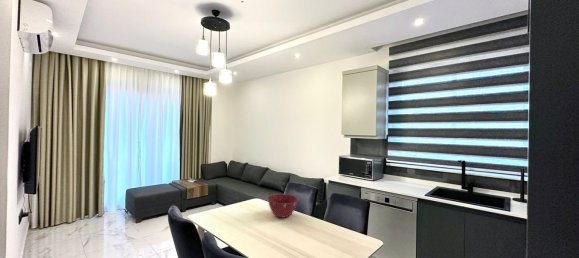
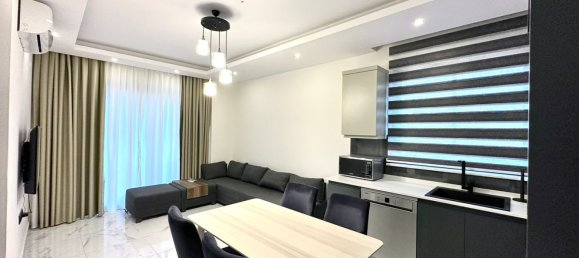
- mixing bowl (282, 206)
